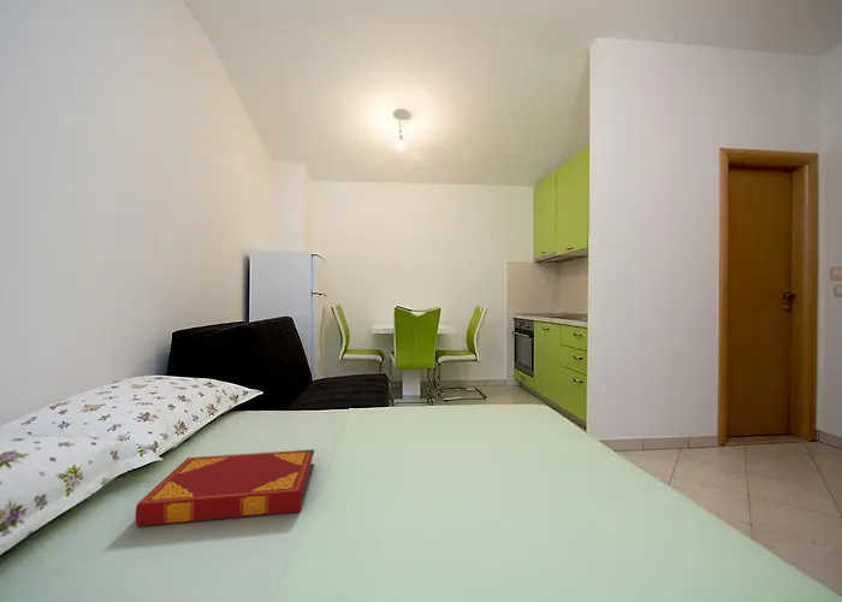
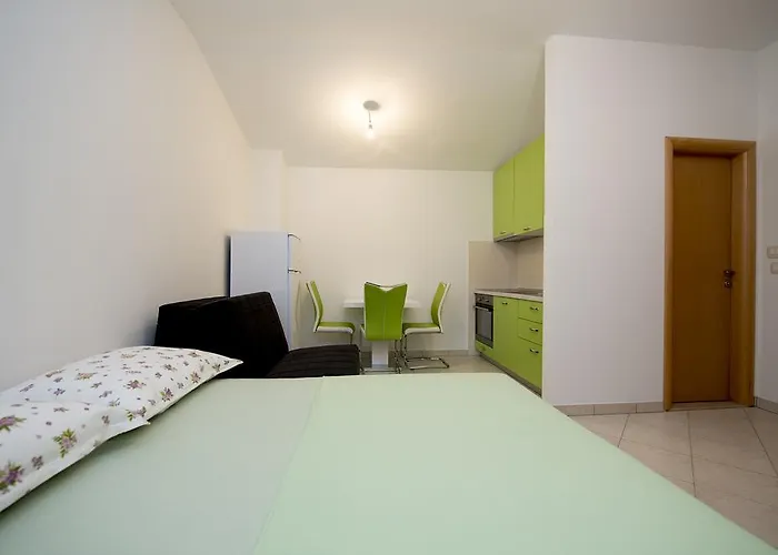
- hardback book (238, 482)
